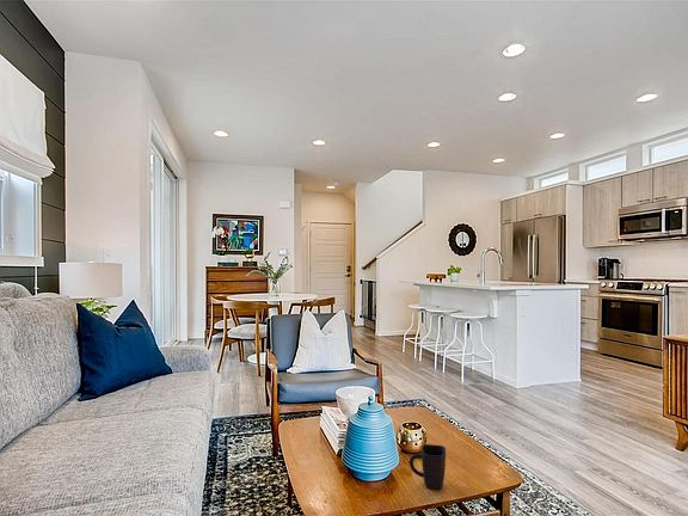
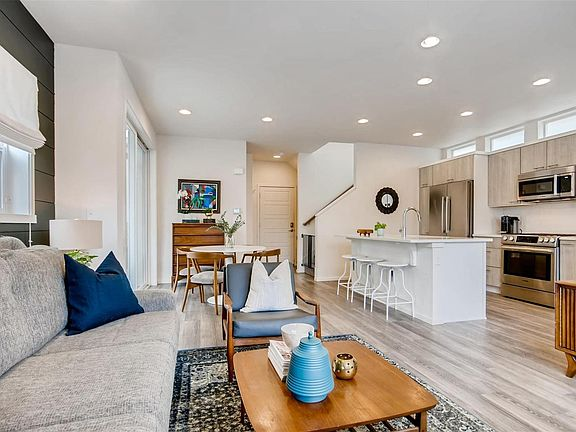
- mug (429, 467)
